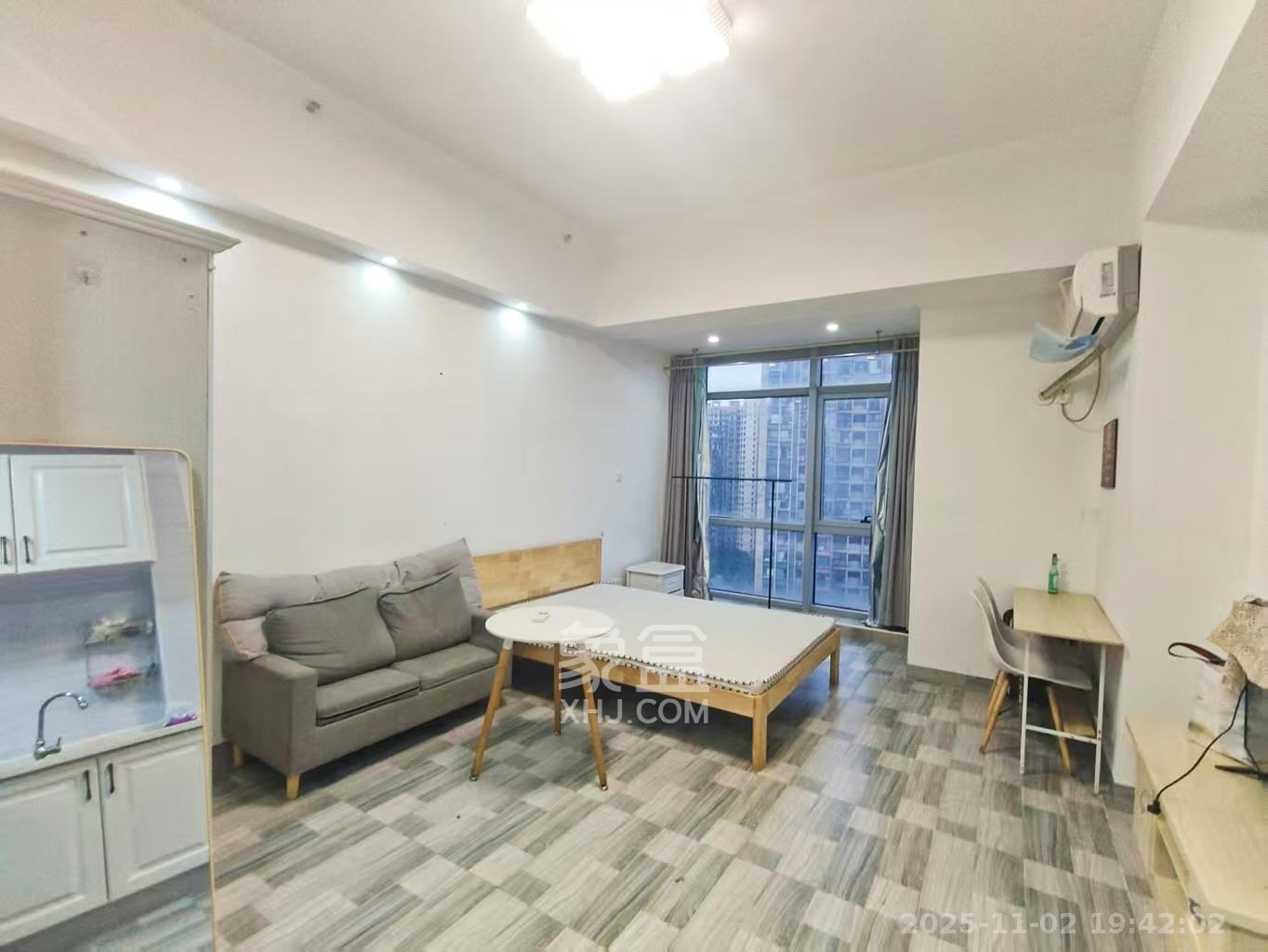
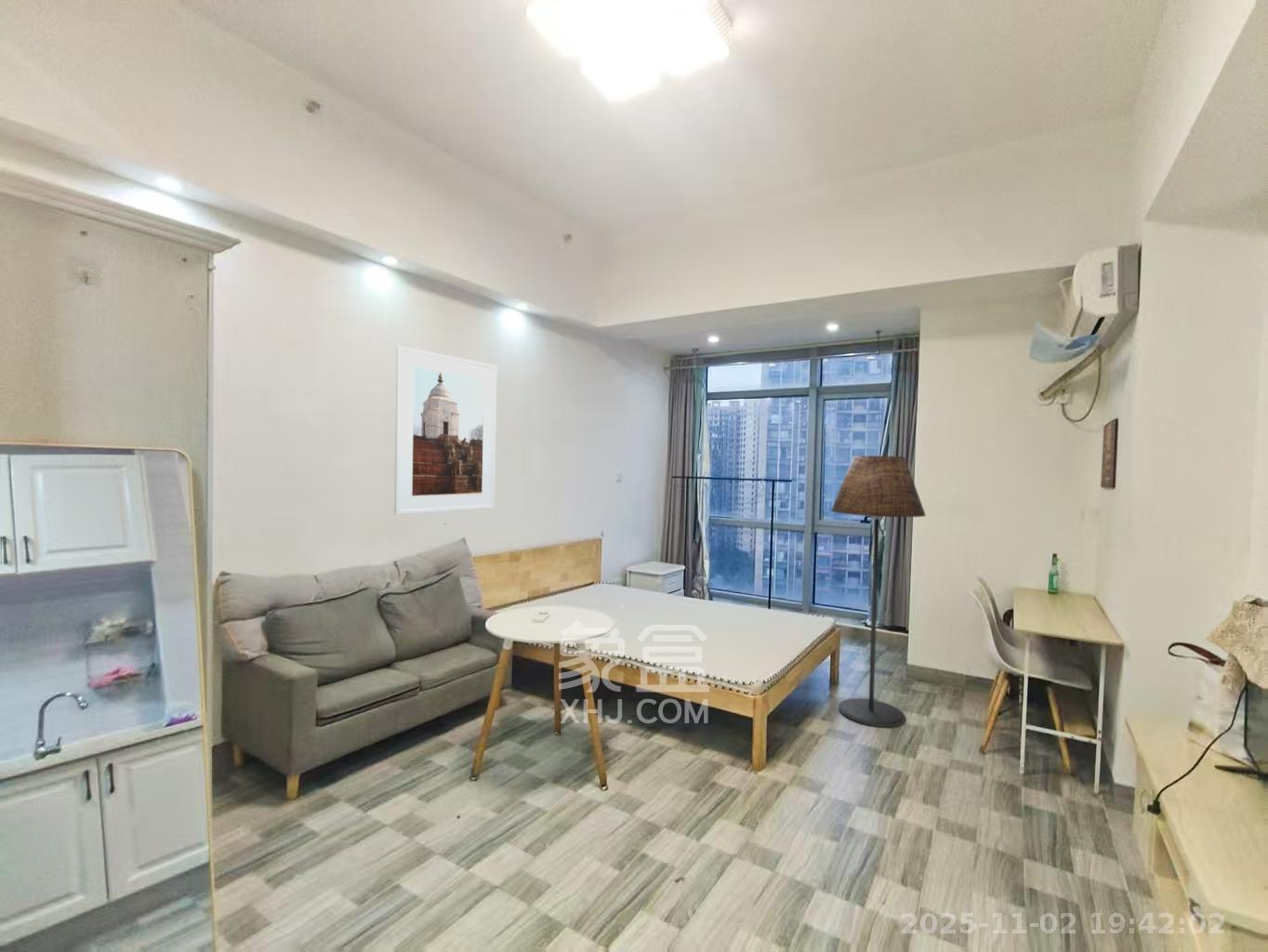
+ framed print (449, 434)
+ floor lamp (875, 585)
